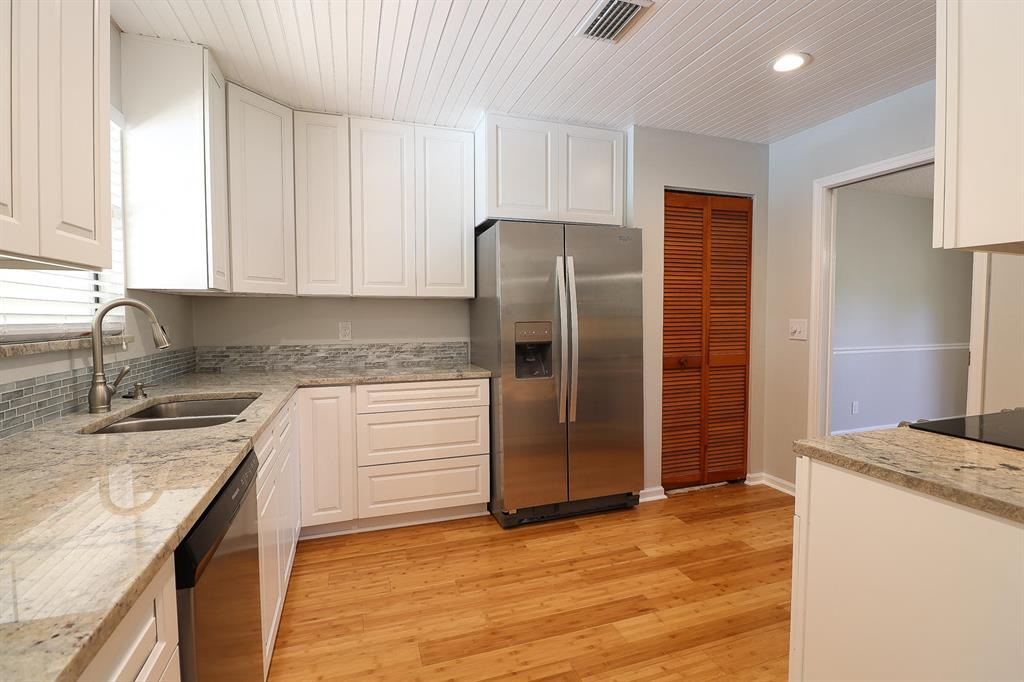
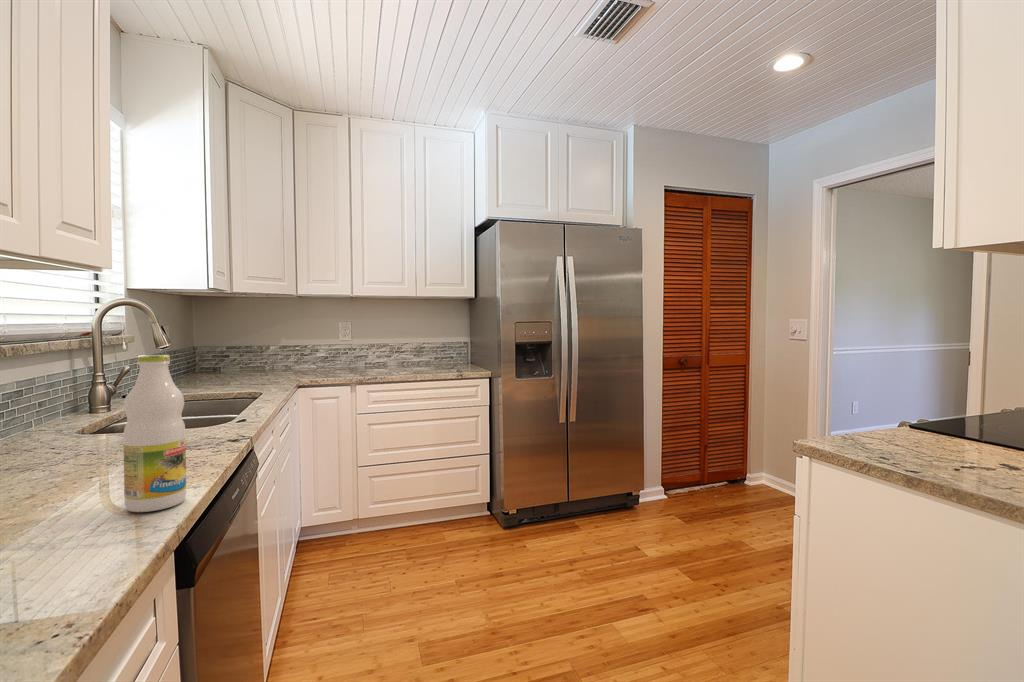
+ bottle (155, 429)
